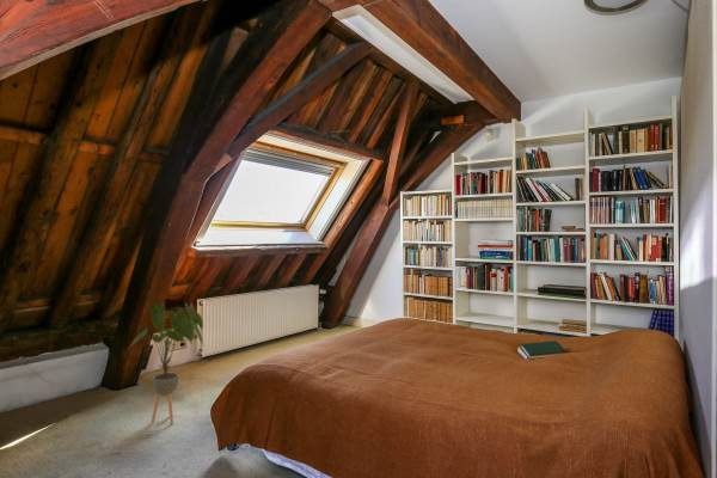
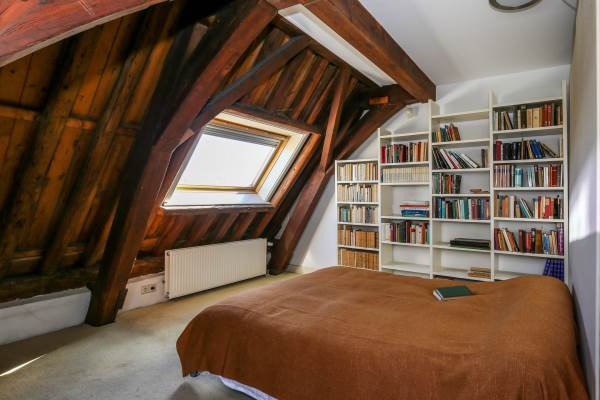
- house plant (170, 358)
